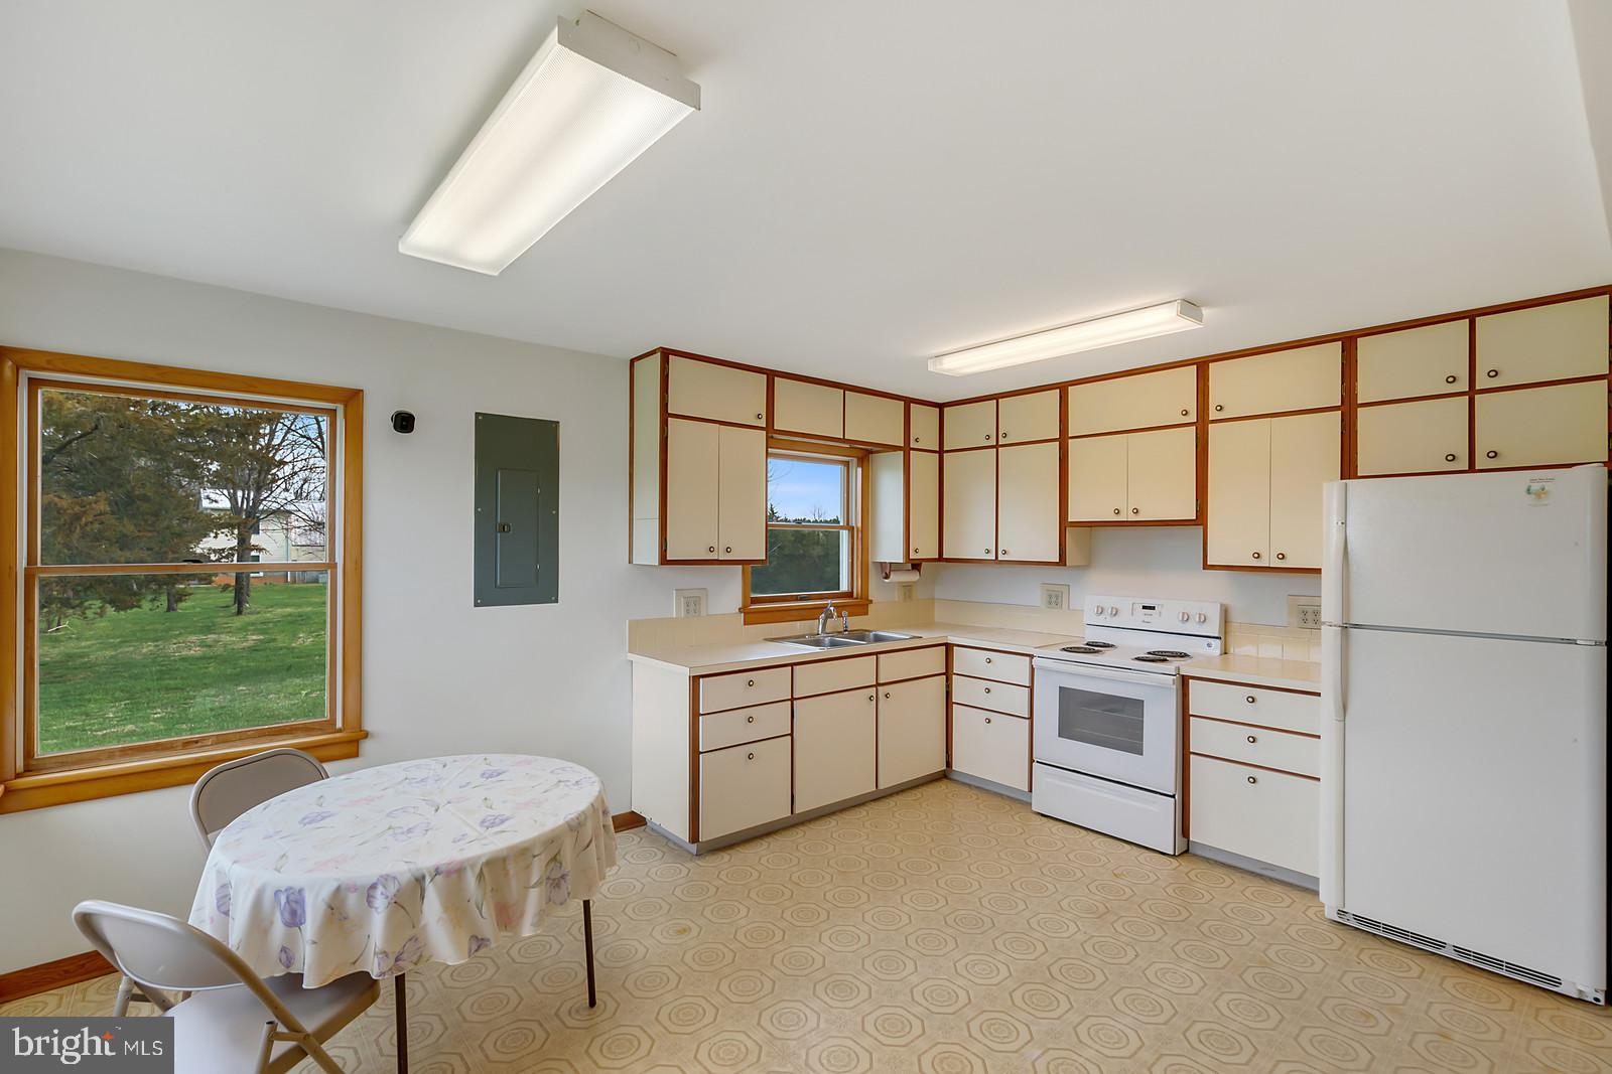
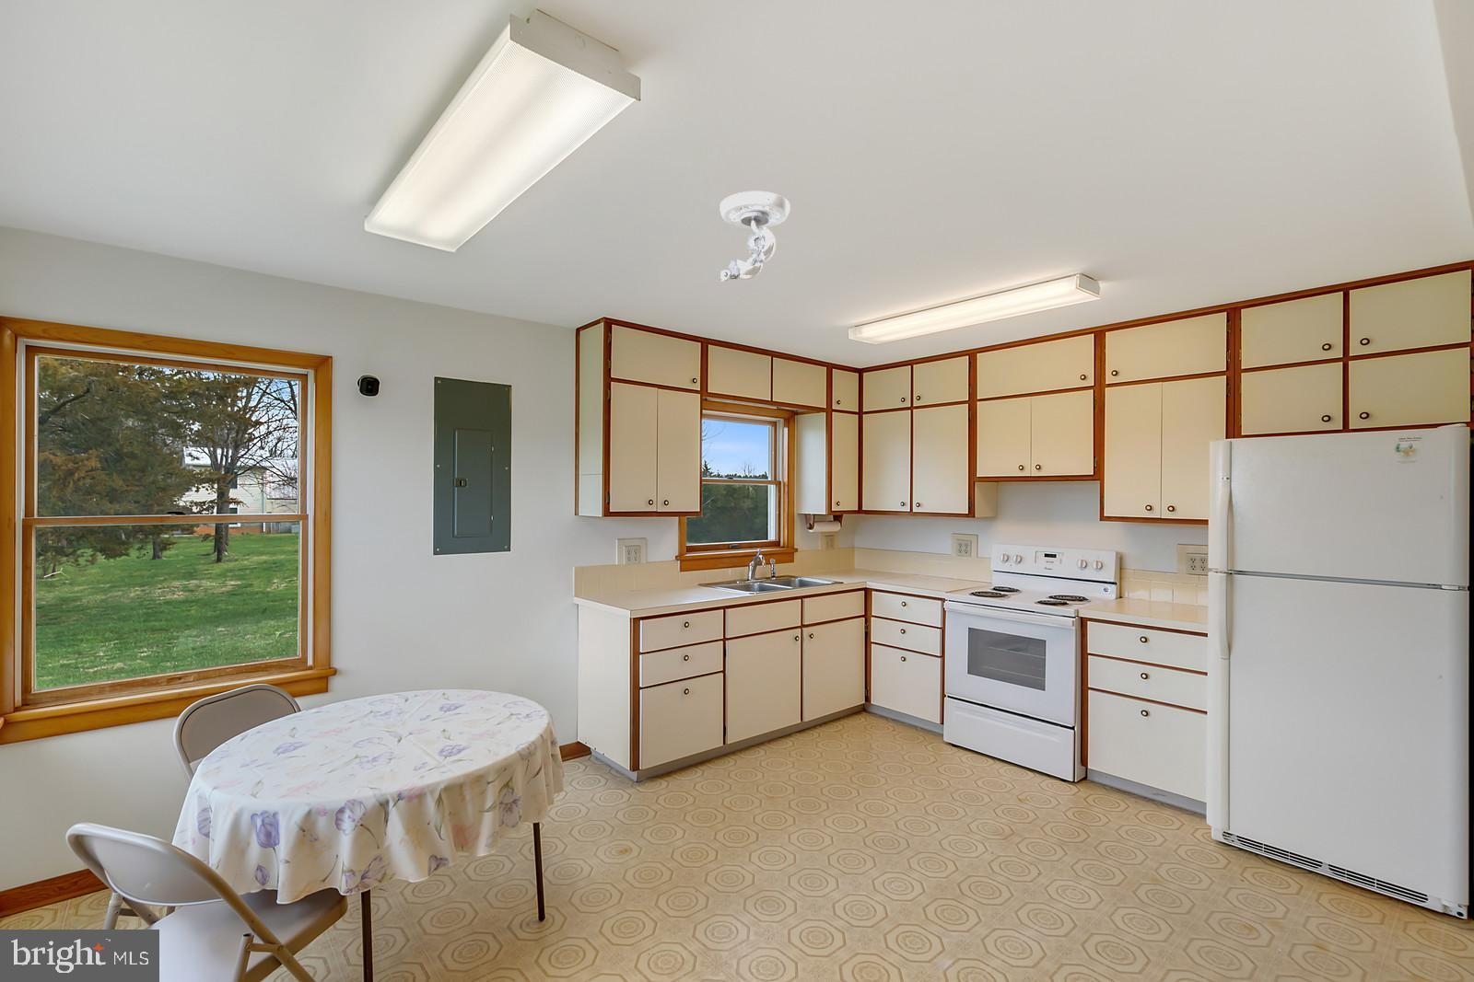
+ security camera (755, 241)
